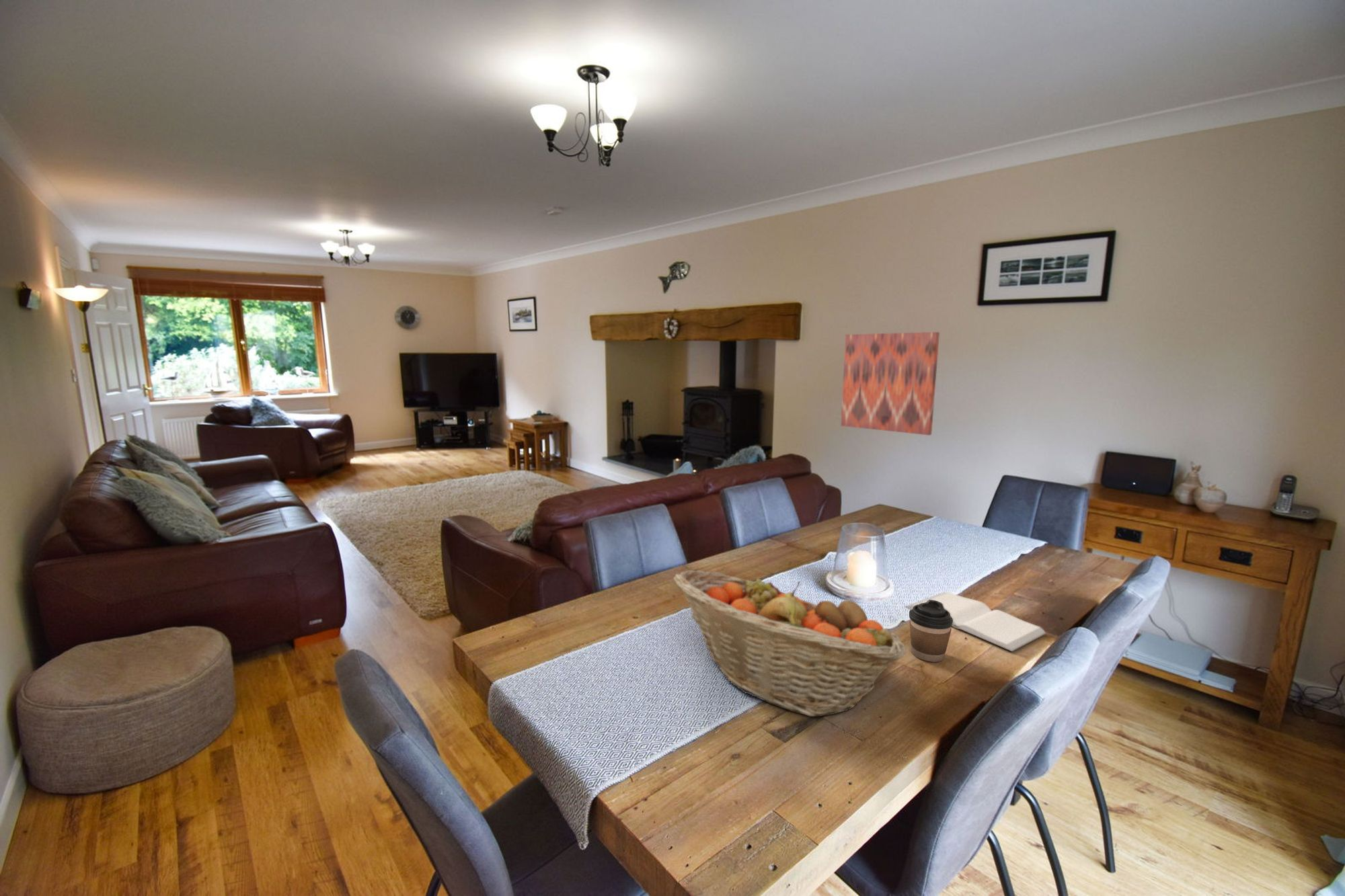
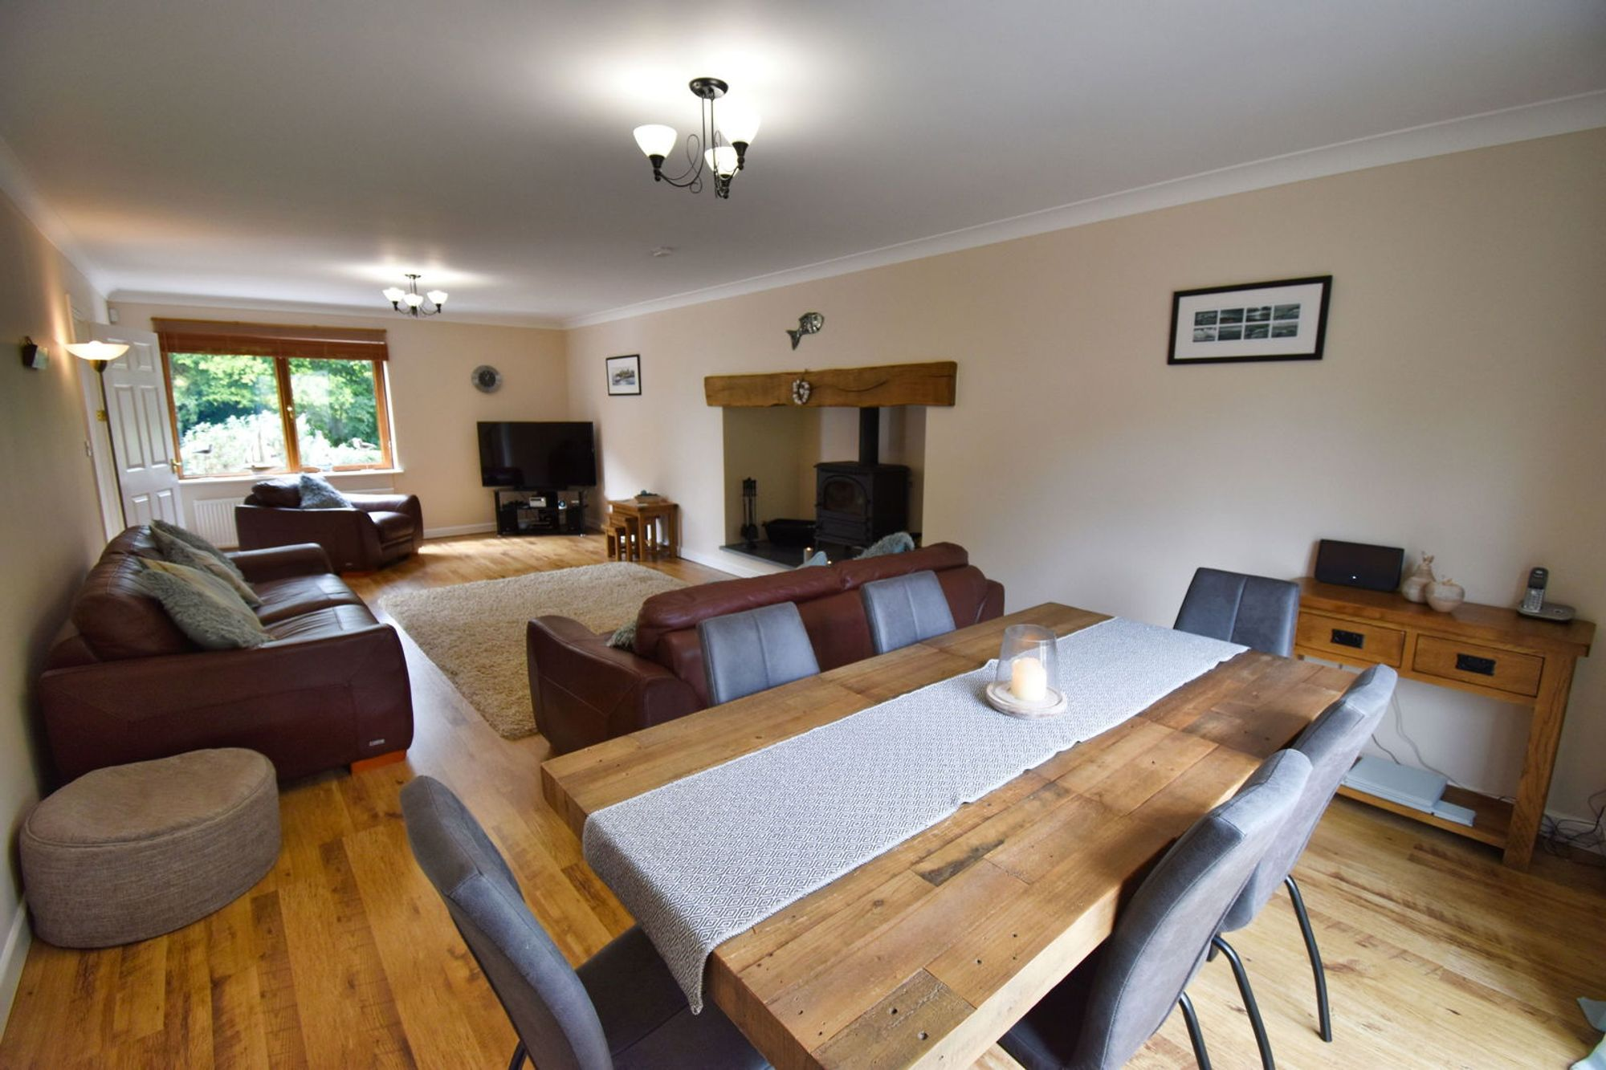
- coffee cup (929, 629)
- wall art (886, 382)
- fruit basket (780, 625)
- book (972, 616)
